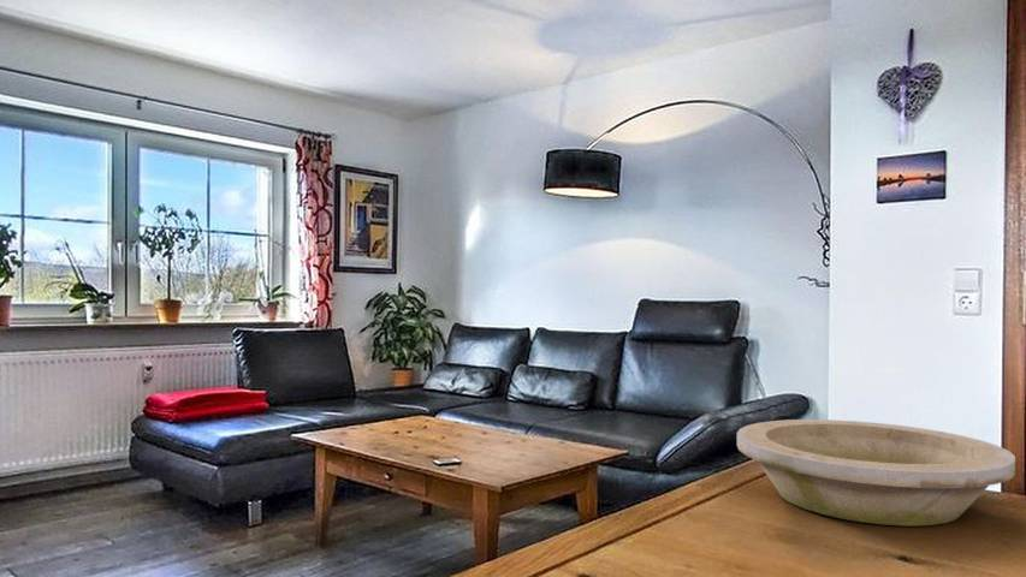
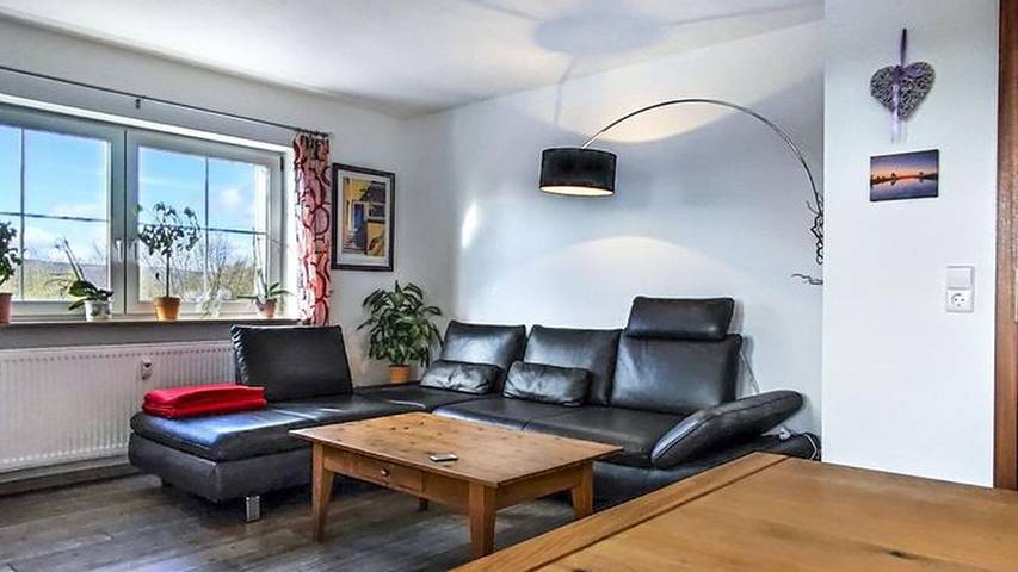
- bowl (865, 470)
